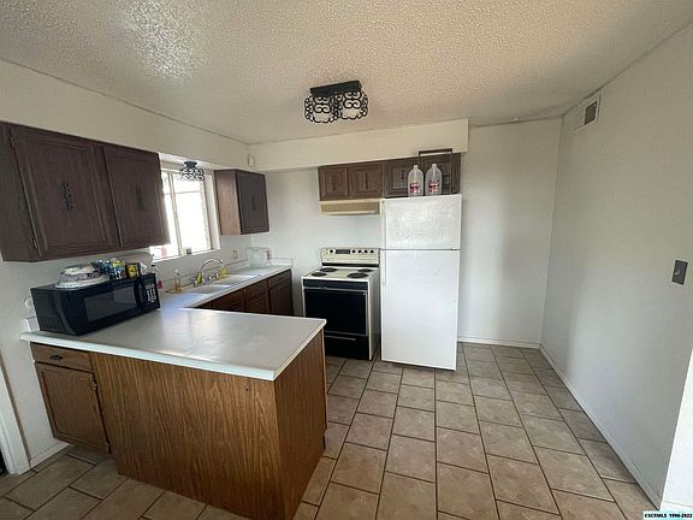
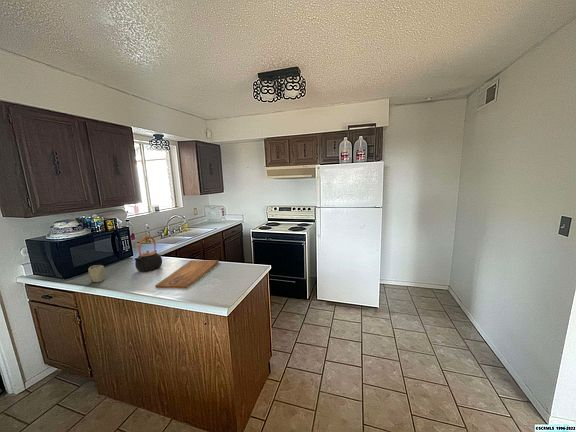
+ cup (97, 273)
+ teapot (146, 253)
+ cutting board (190, 272)
